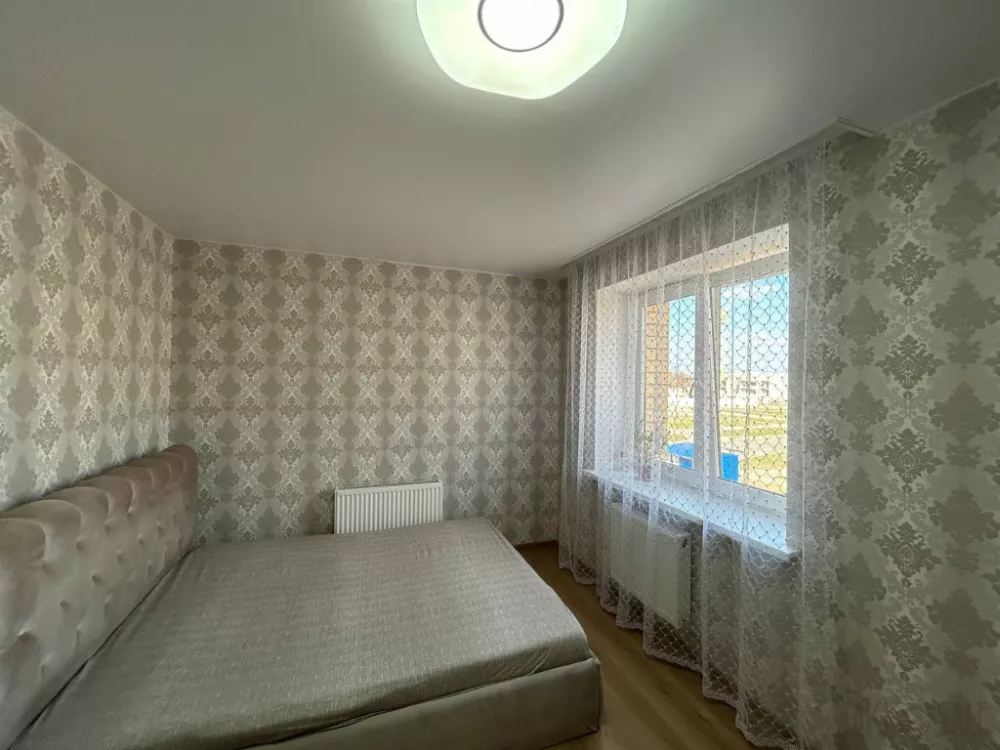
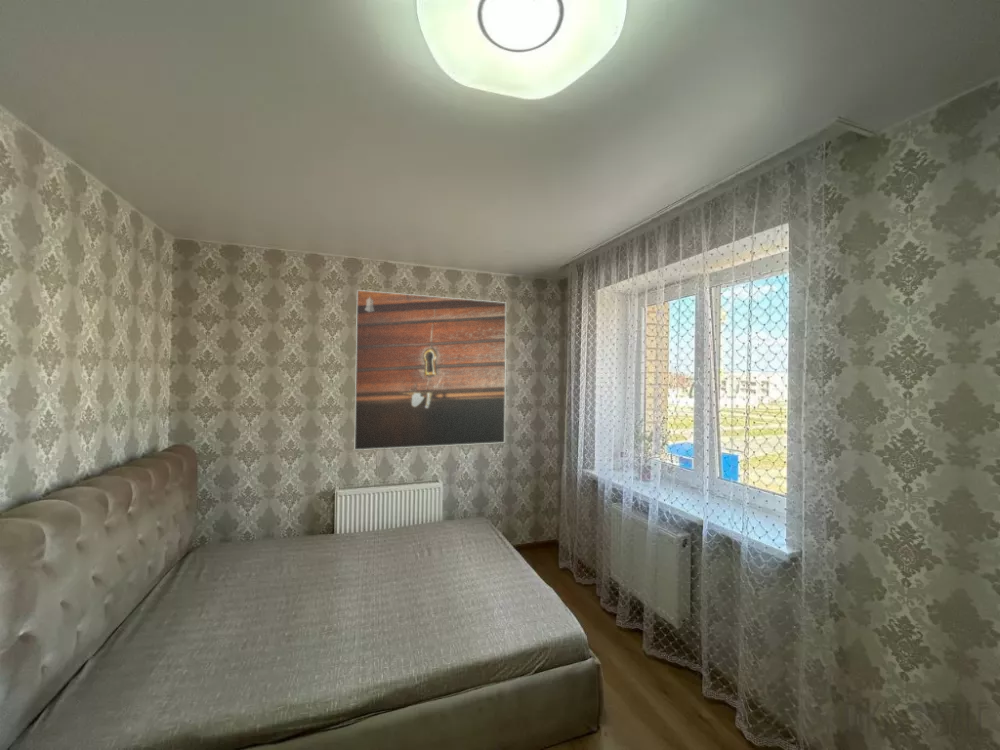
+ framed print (435, 371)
